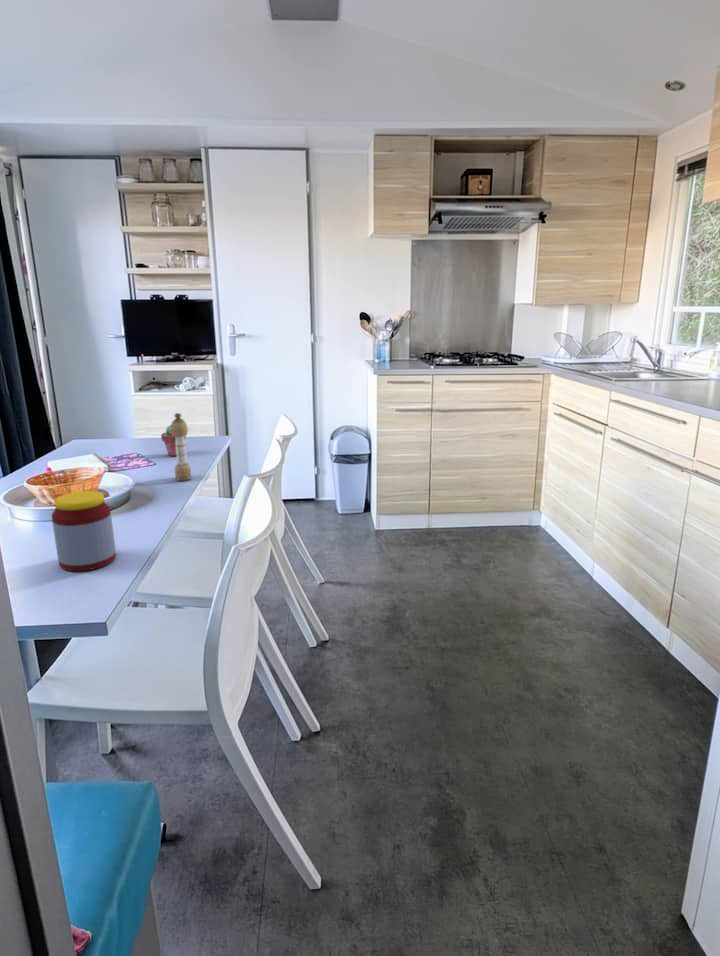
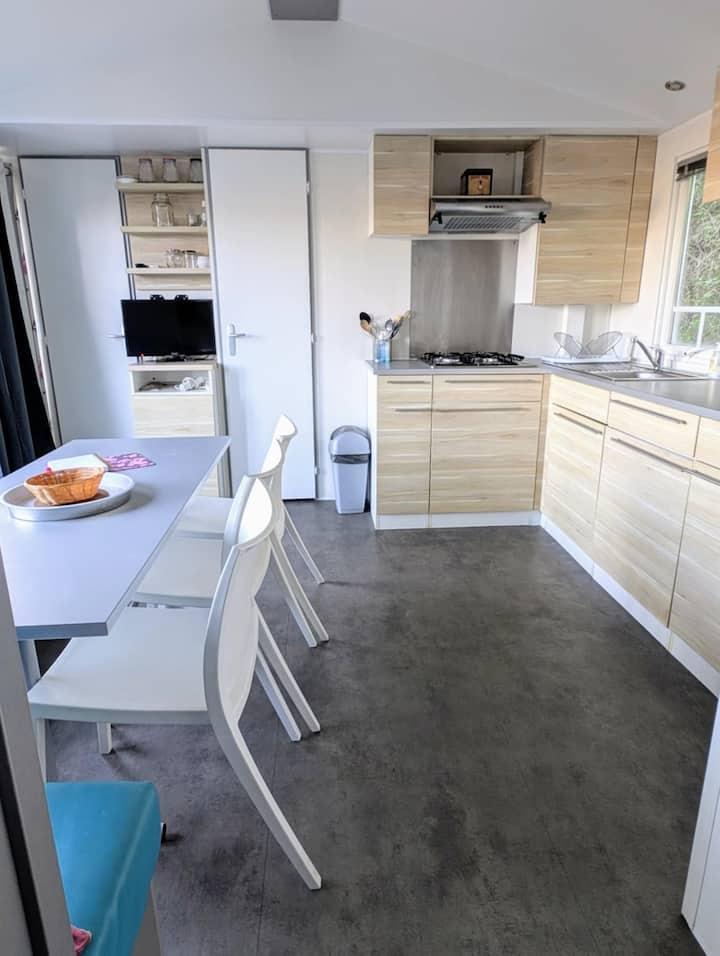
- potted succulent (174, 439)
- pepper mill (180, 446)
- jar (83, 529)
